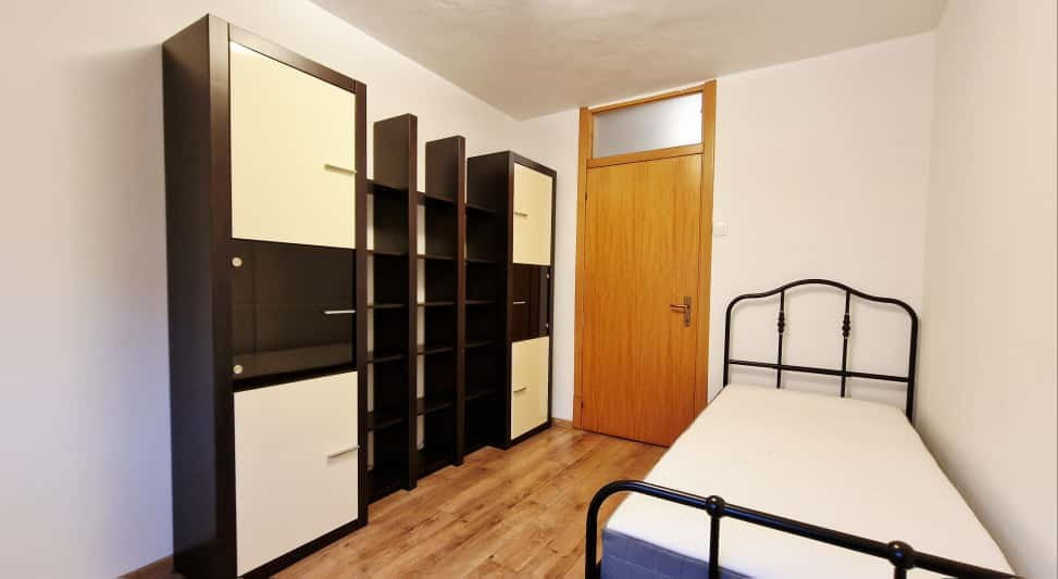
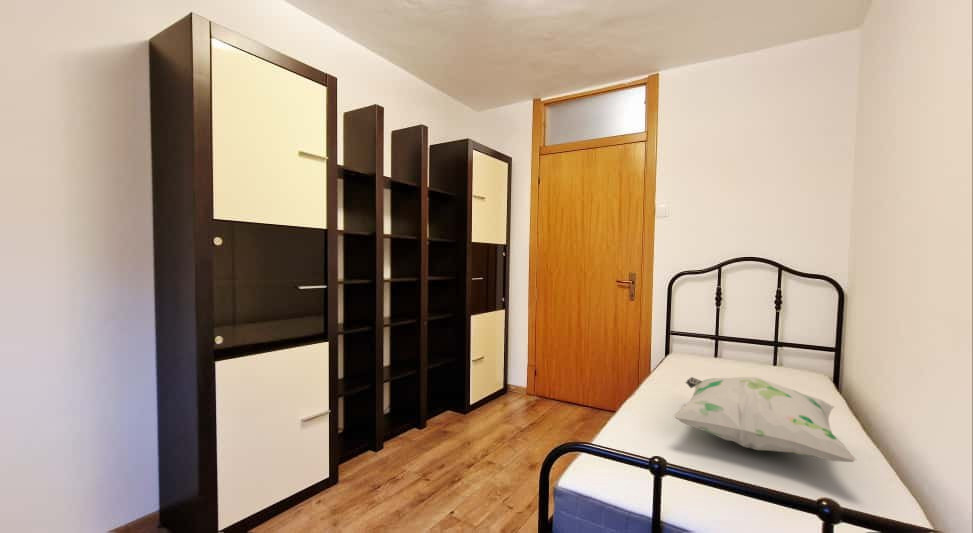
+ decorative pillow (751, 409)
